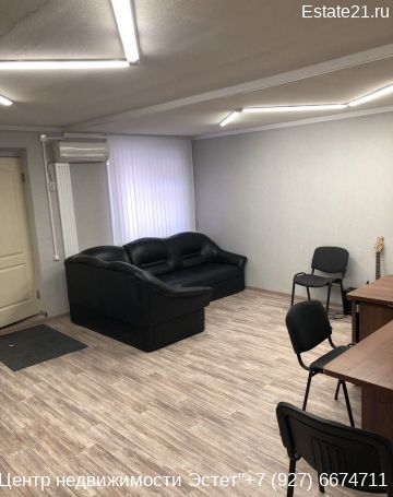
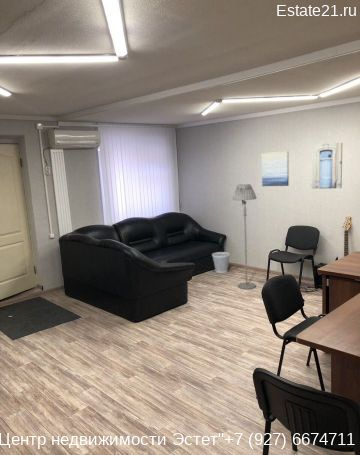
+ wall art (274, 169)
+ wastebasket (221, 262)
+ wall art (326, 166)
+ floor lamp (245, 236)
